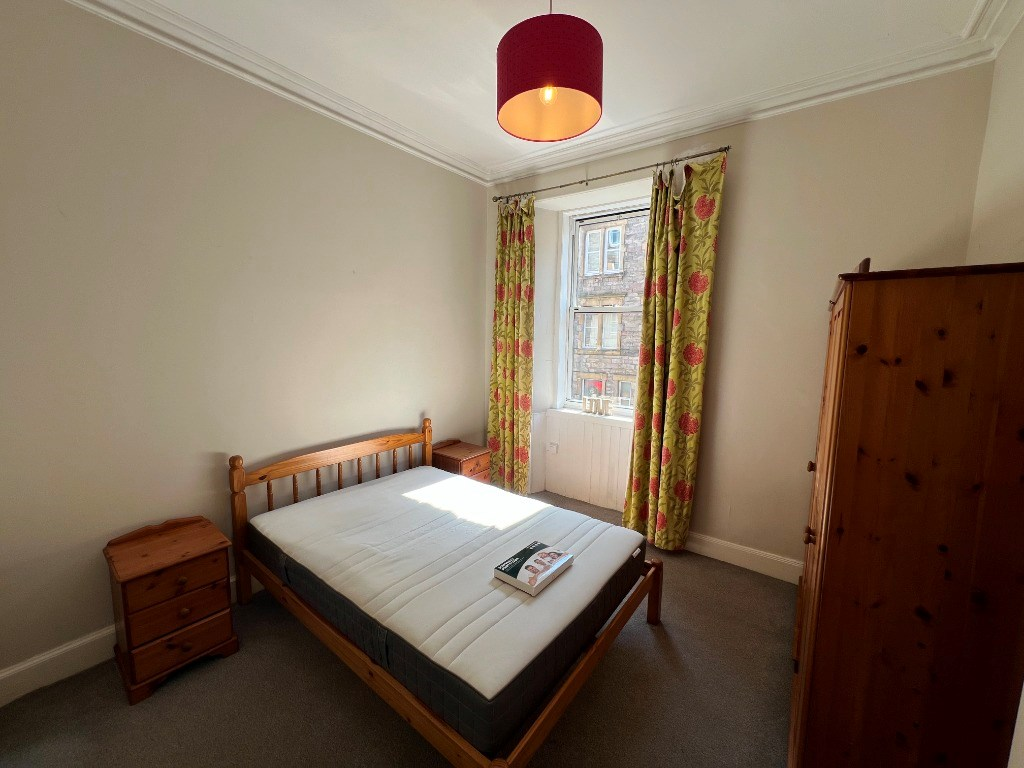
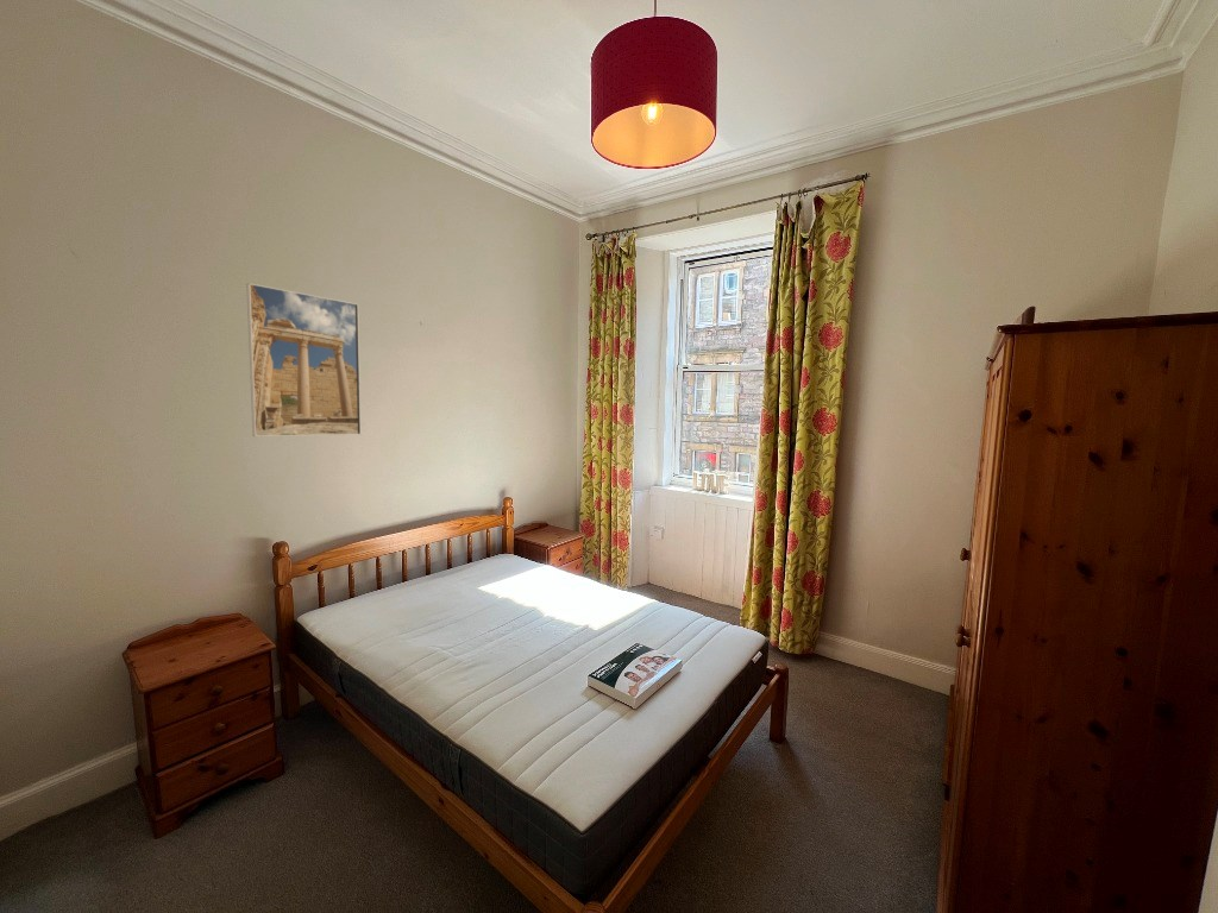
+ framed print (308, 365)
